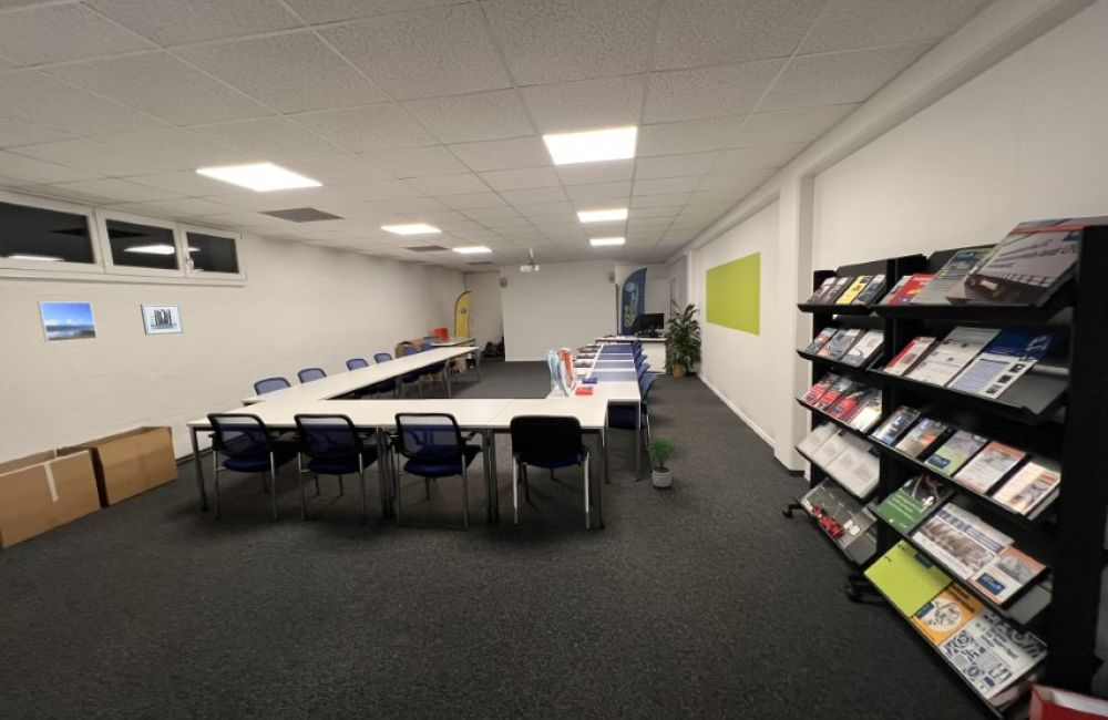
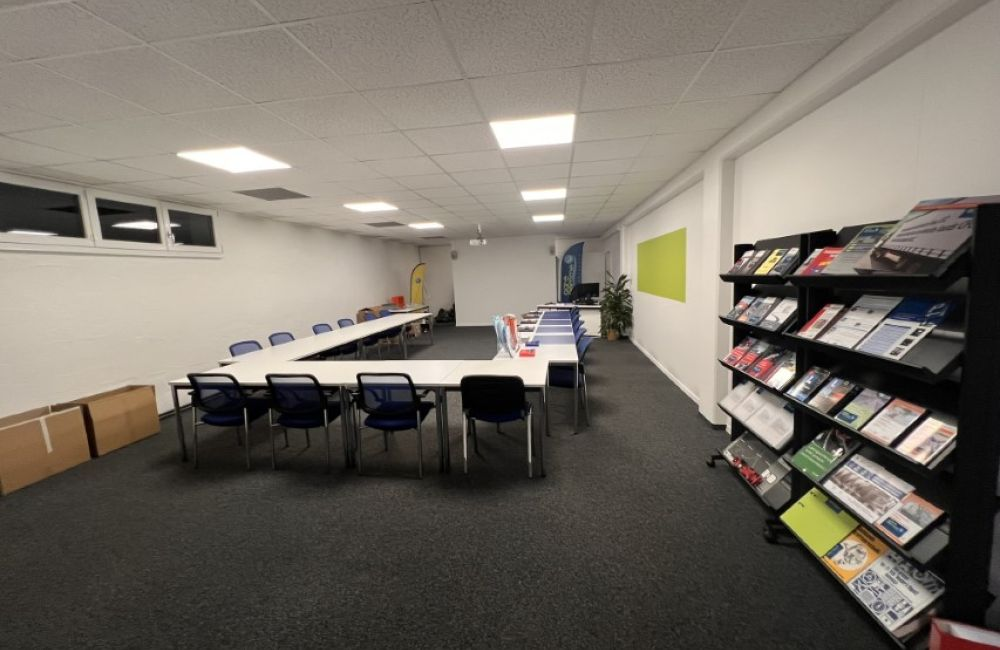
- potted plant (663, 461)
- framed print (69, 321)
- wall art (163, 319)
